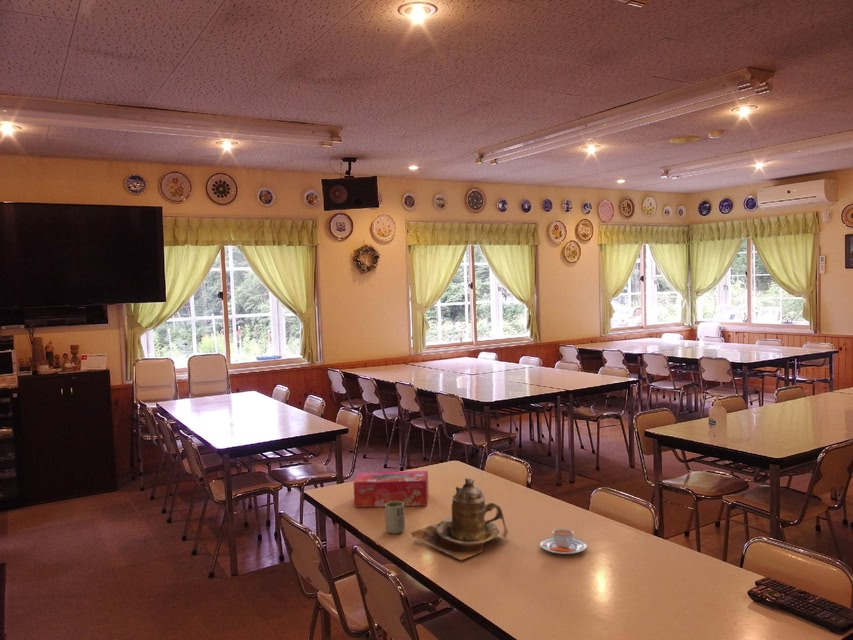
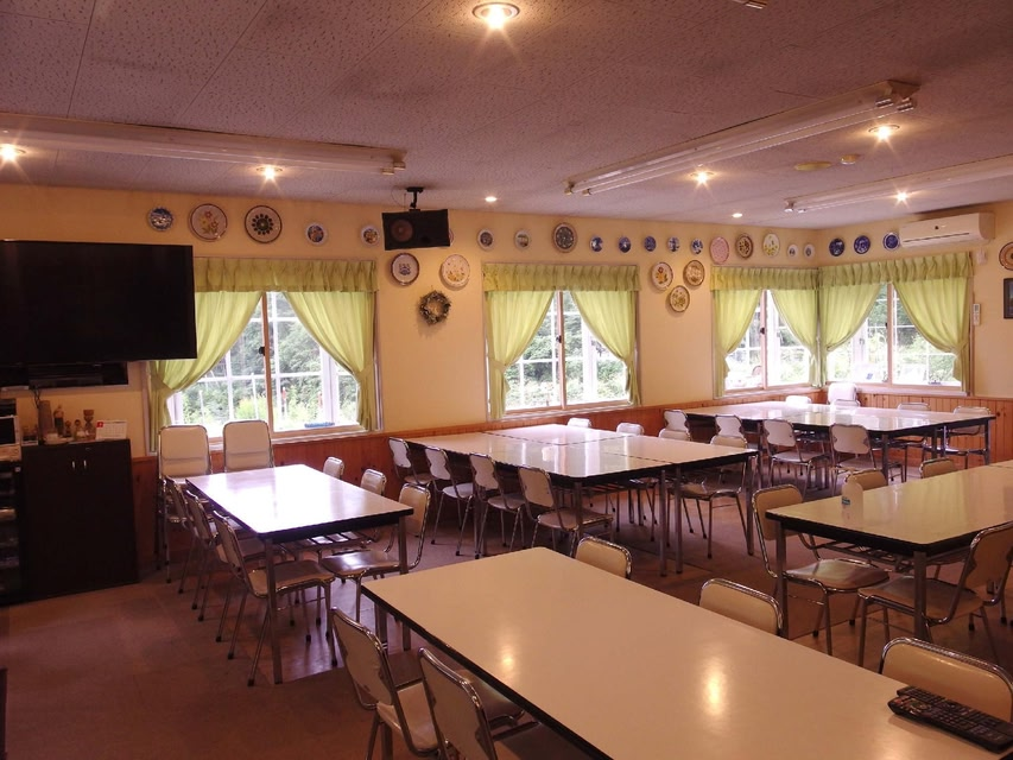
- tissue box (392, 488)
- teapot (460, 509)
- cup (394, 517)
- teacup (563, 540)
